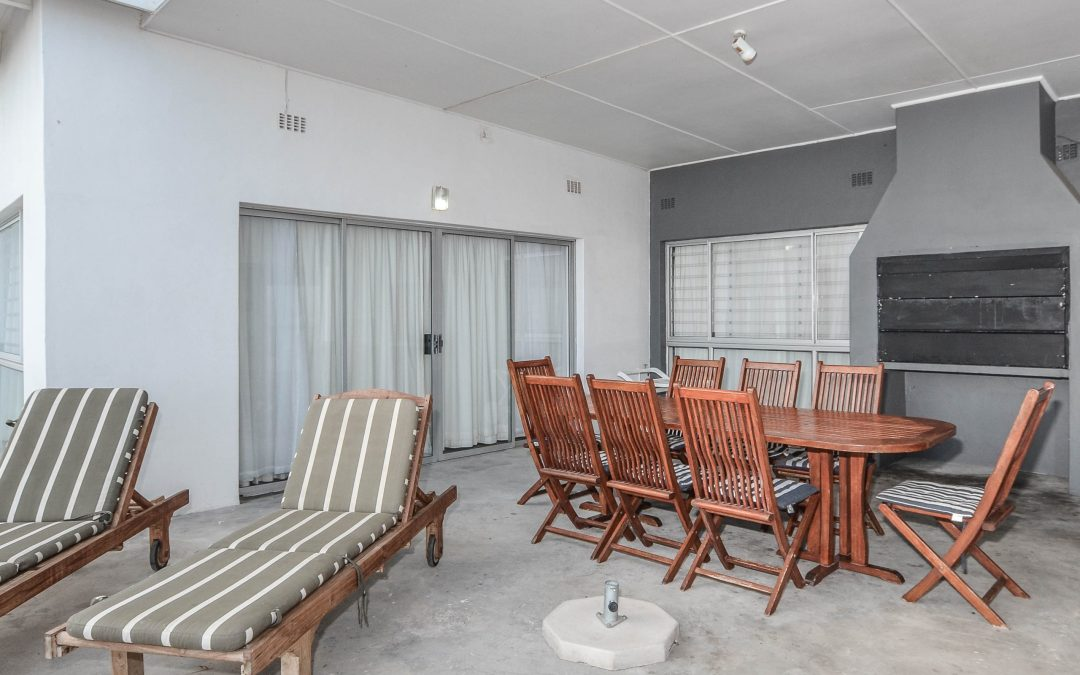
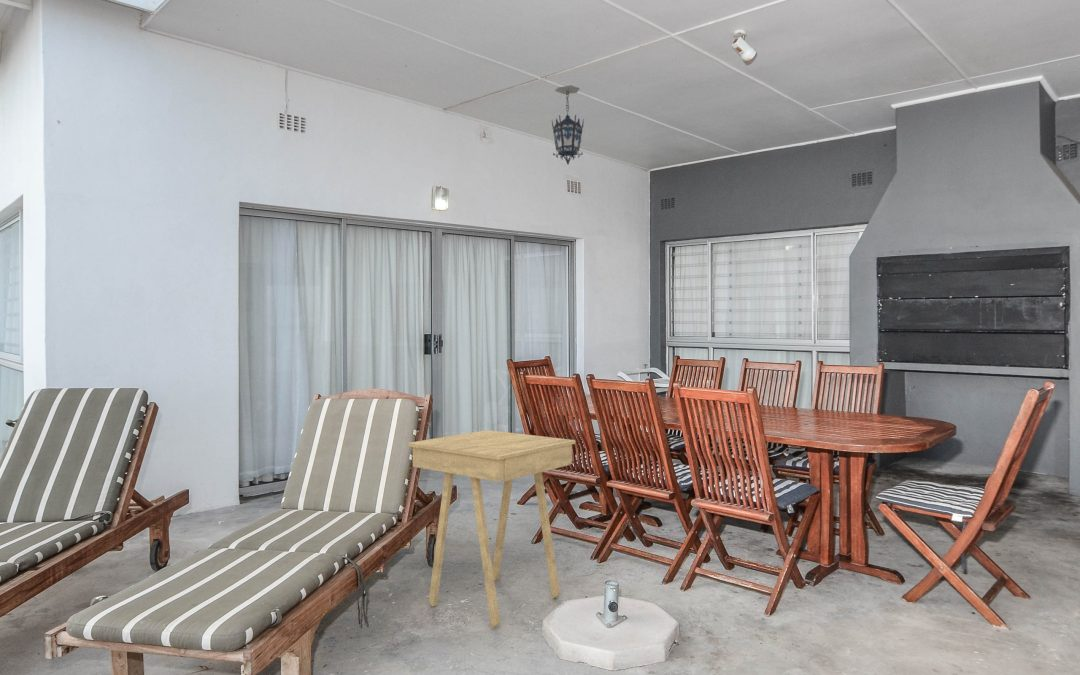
+ hanging lantern (567, 127)
+ side table (498, 523)
